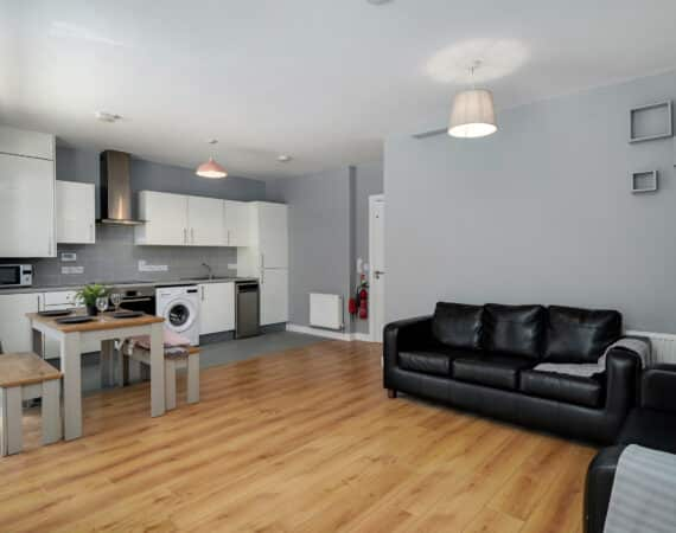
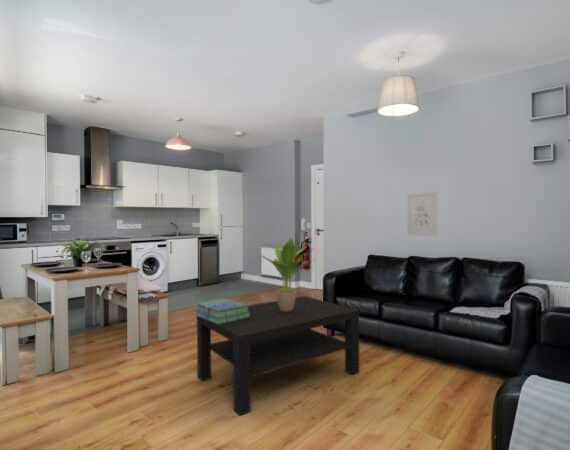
+ stack of books (221, 309)
+ potted plant (291, 273)
+ wall art (421, 214)
+ coffee table (279, 343)
